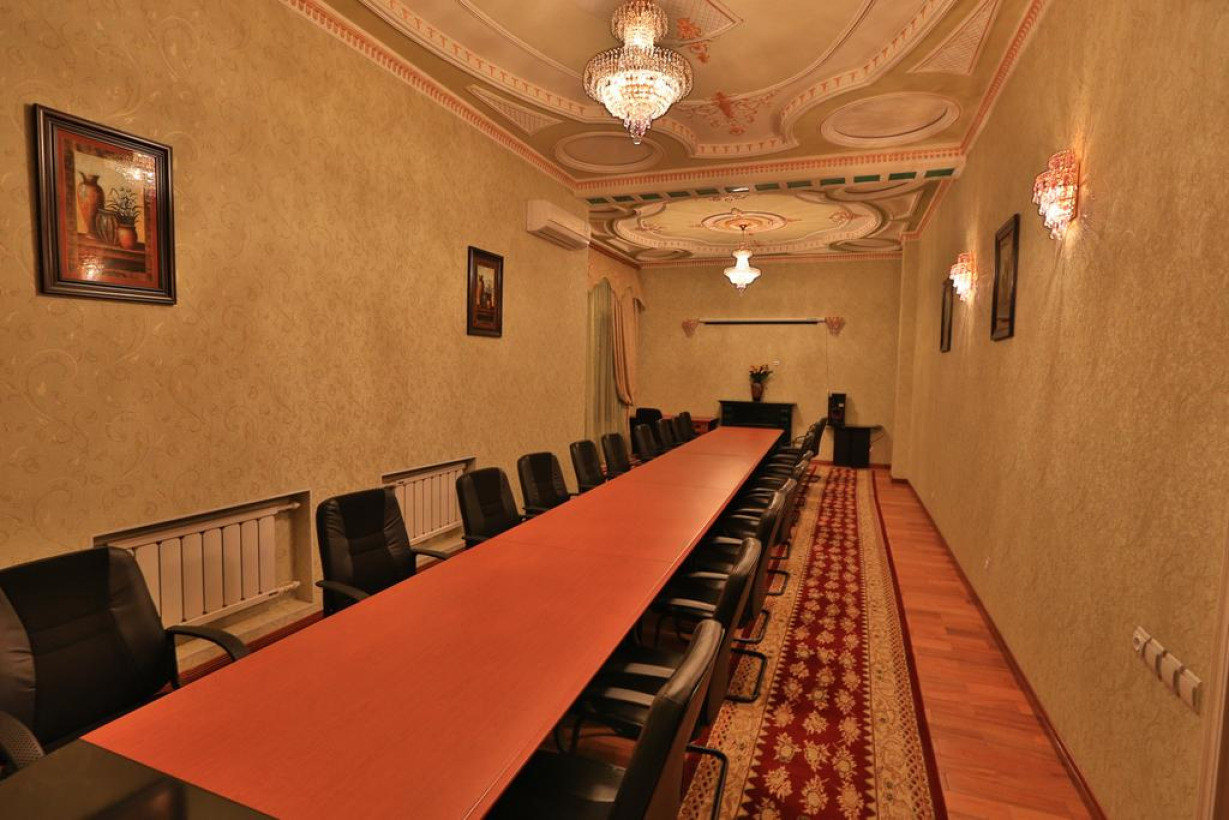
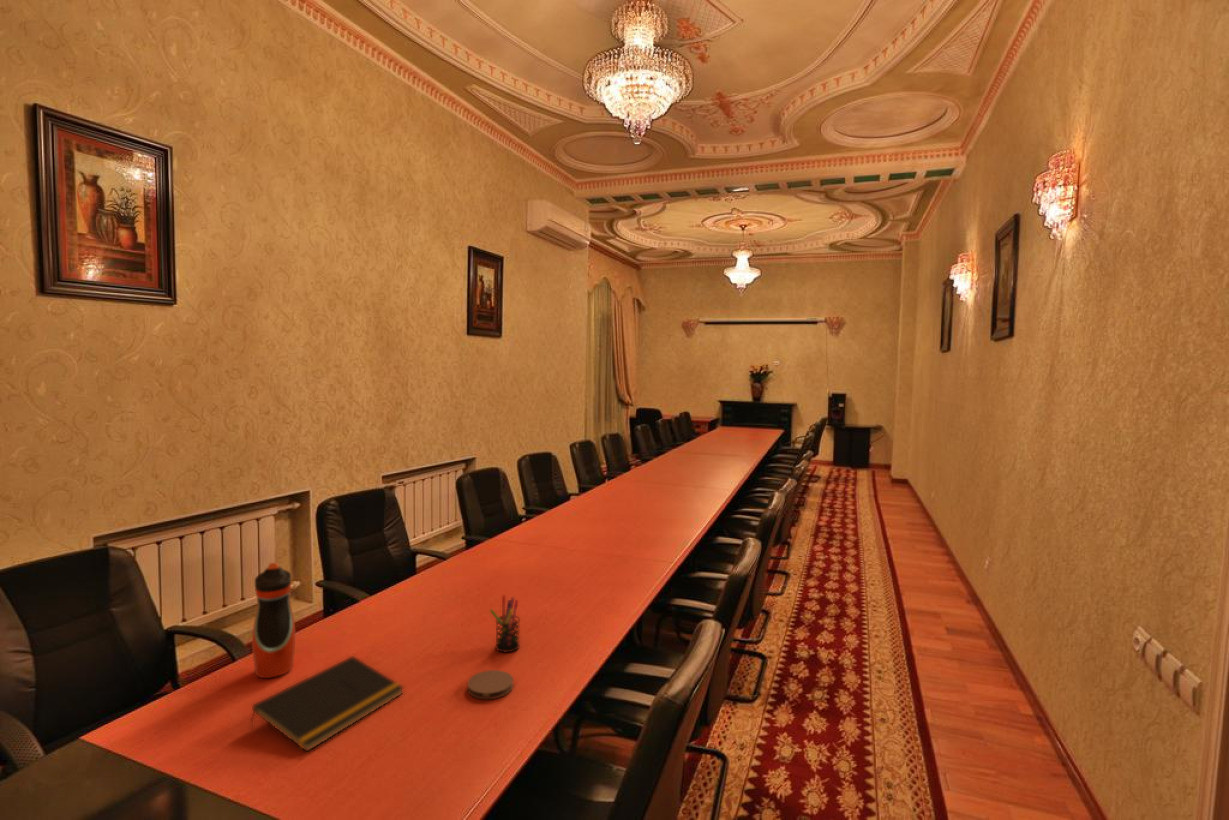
+ pen holder (504, 623)
+ notepad (332, 698)
+ coaster (490, 684)
+ water bottle (273, 617)
